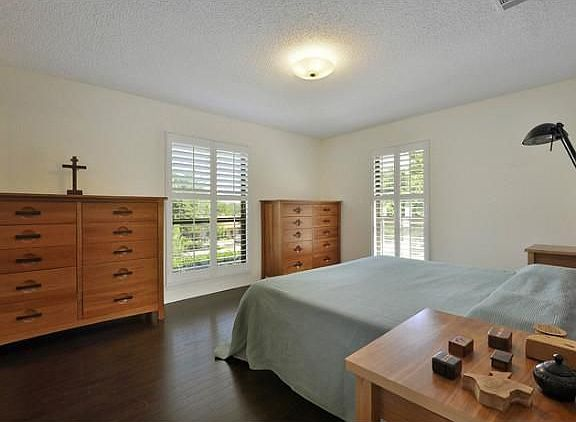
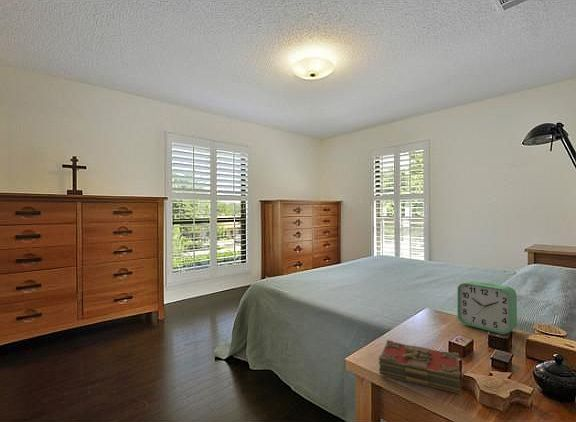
+ alarm clock (486, 305)
+ book (419, 363)
